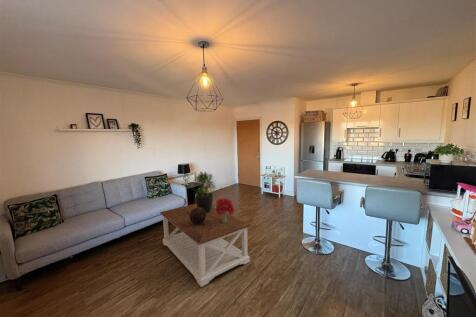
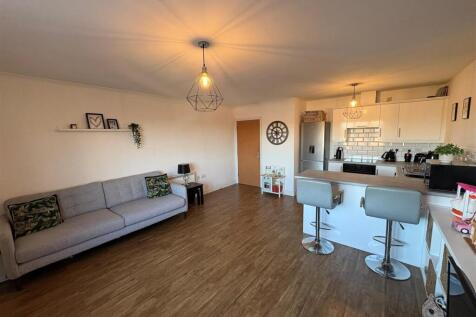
- potted plant (205, 191)
- bouquet (224, 209)
- coffee table (201, 234)
- decorative sphere (197, 215)
